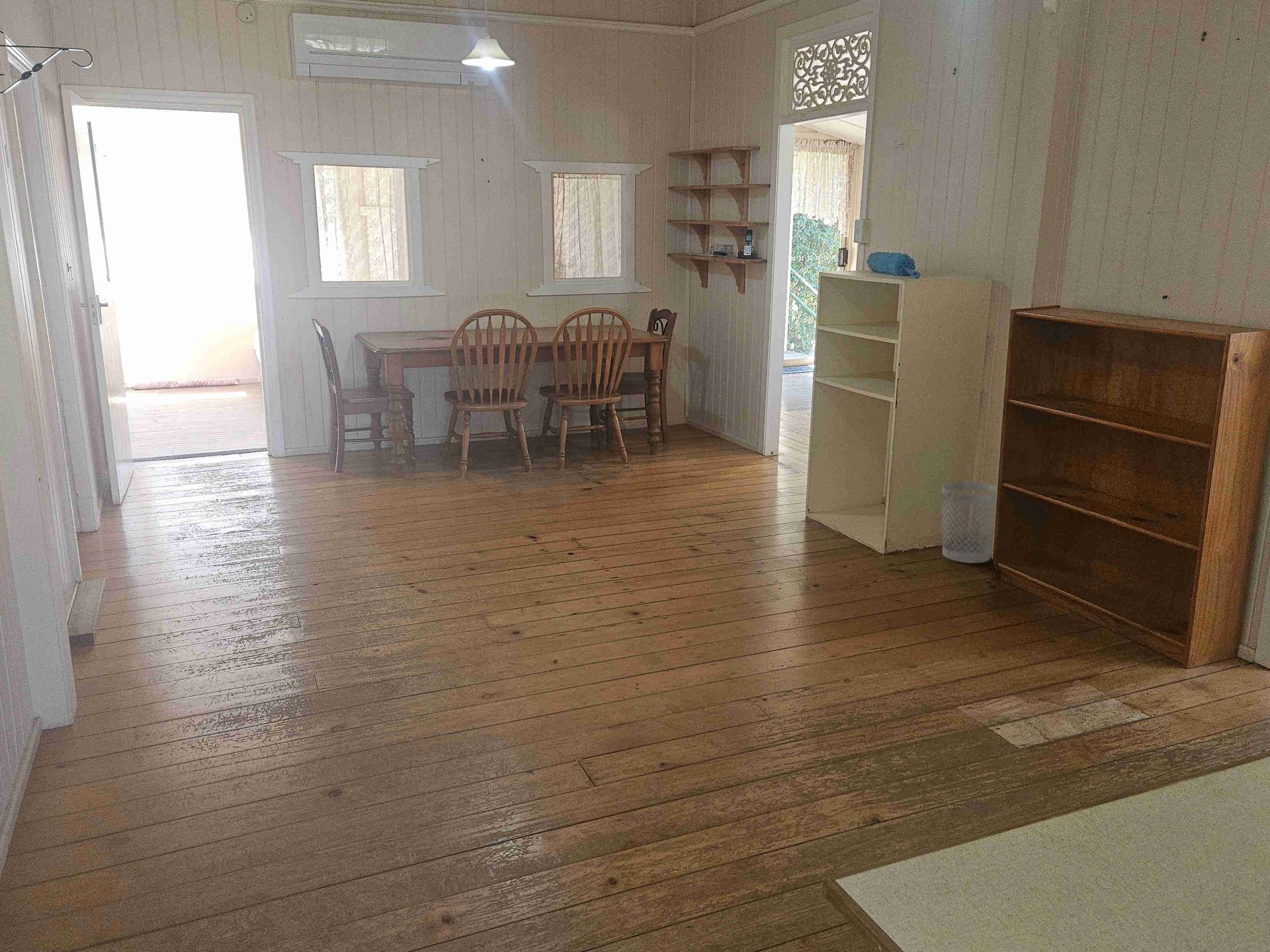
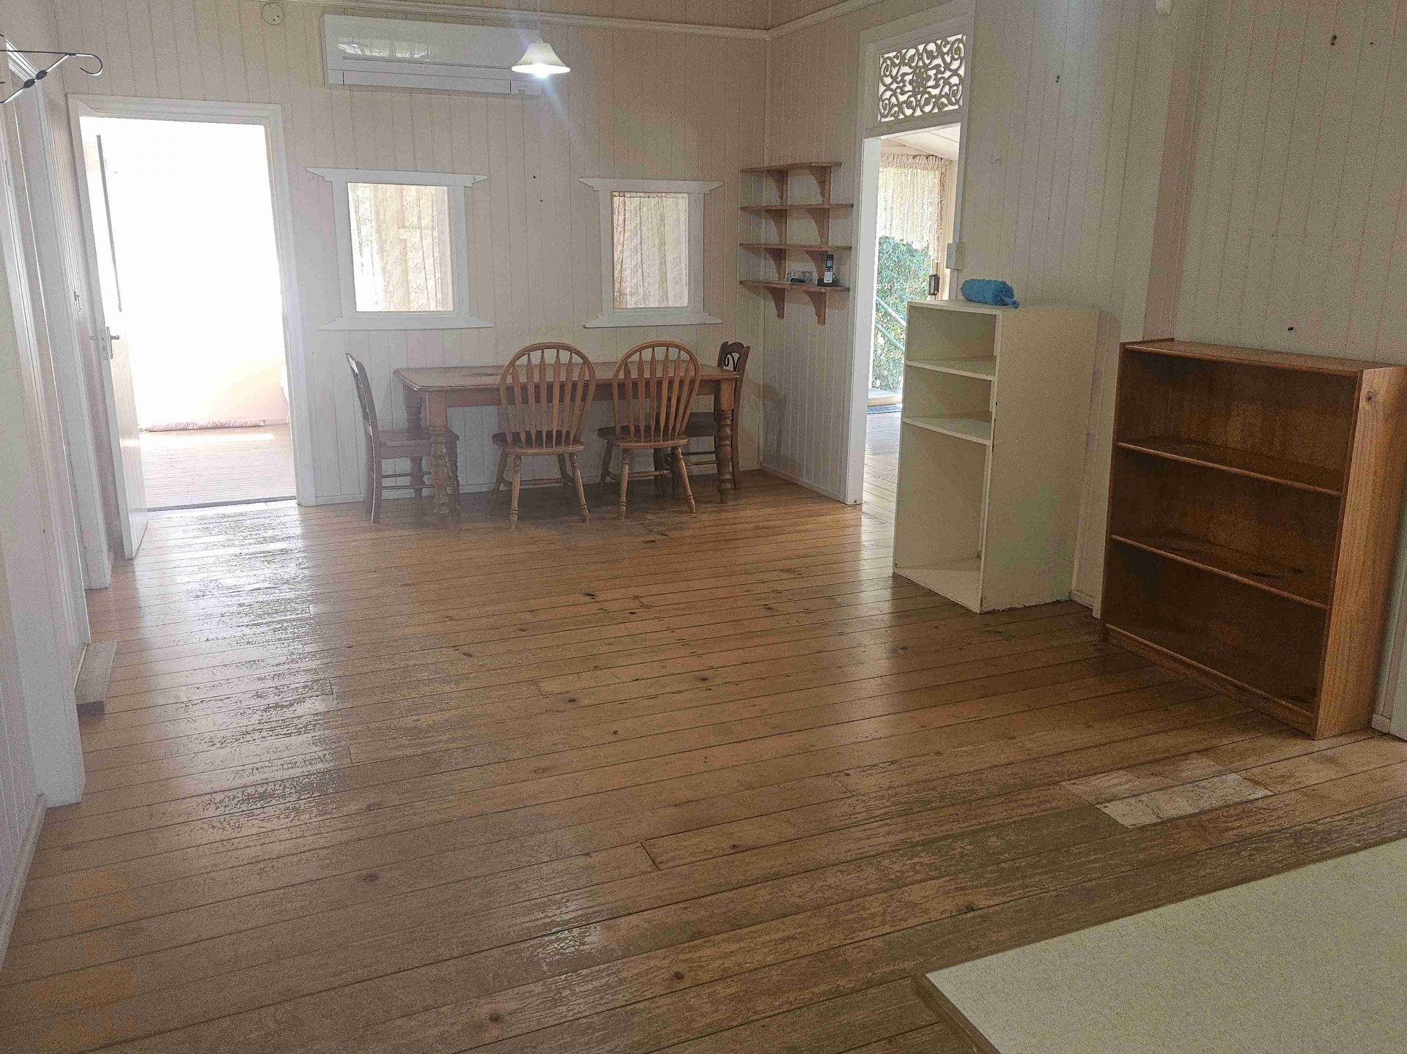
- wastebasket (969, 522)
